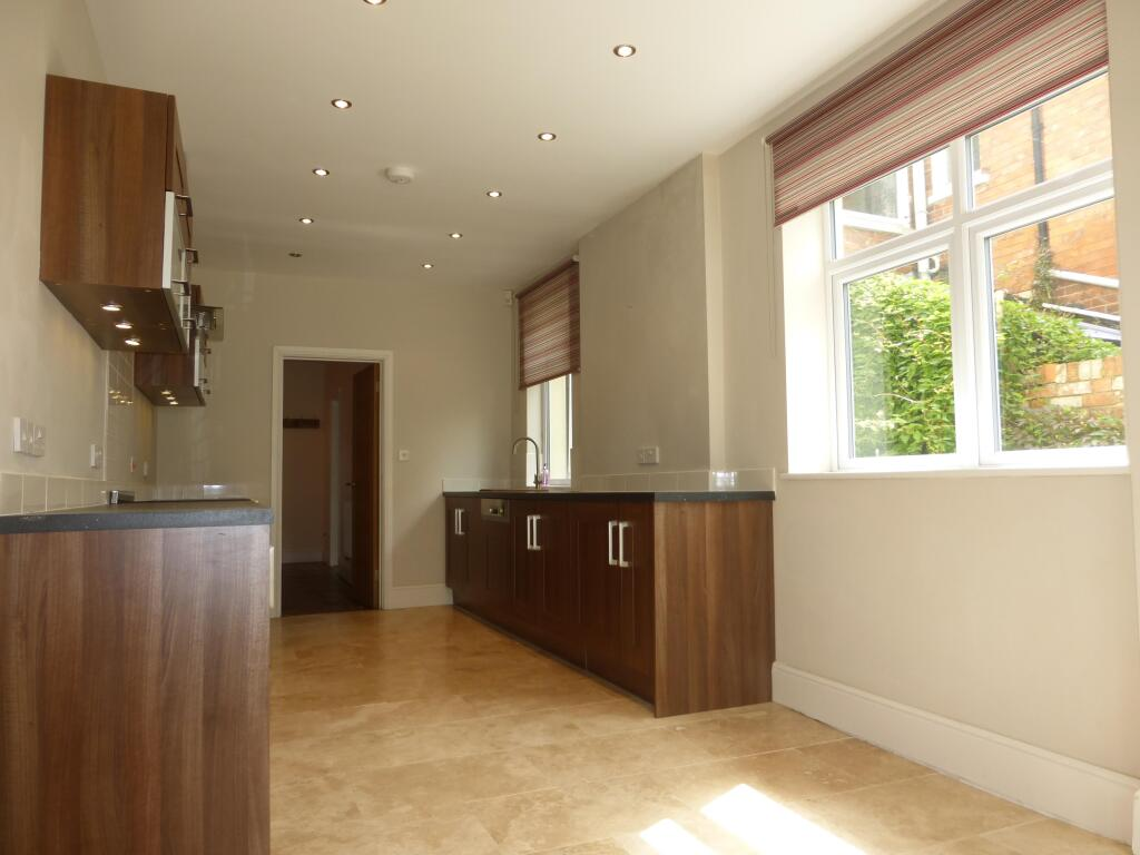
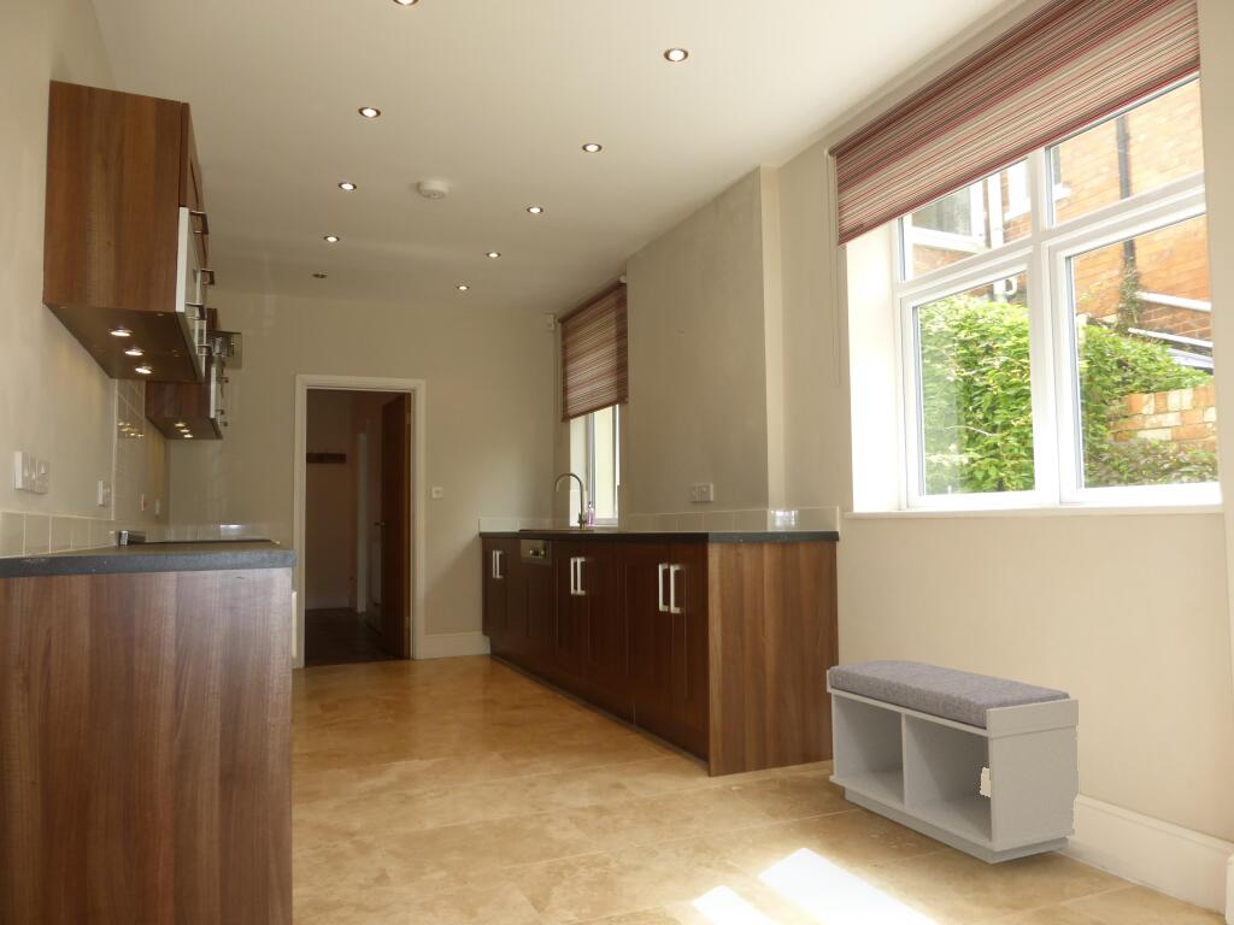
+ bench (942, 747)
